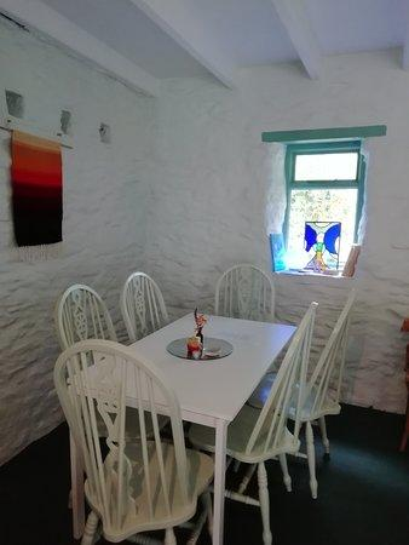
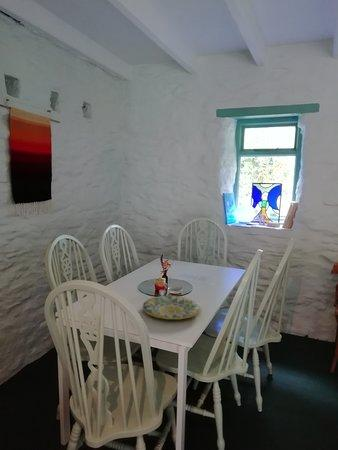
+ plate (171, 309)
